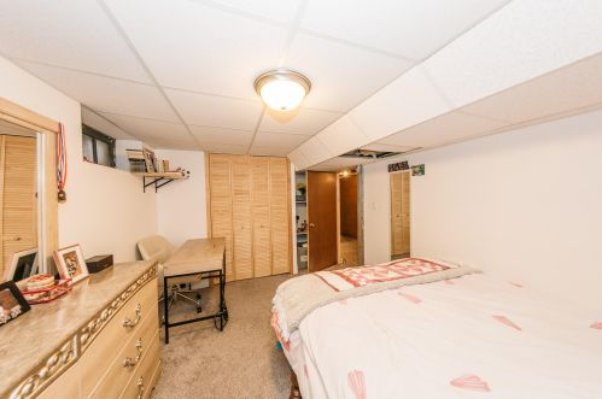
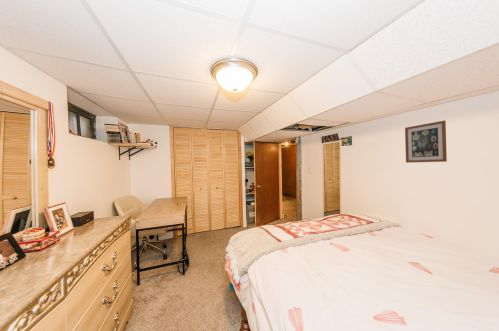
+ wall art (424, 143)
